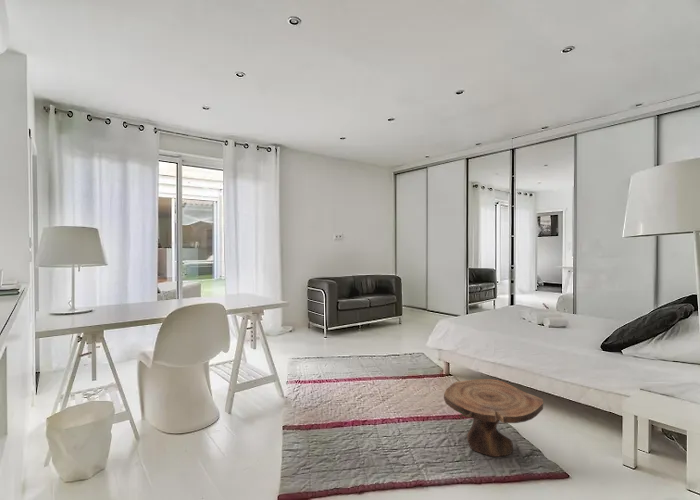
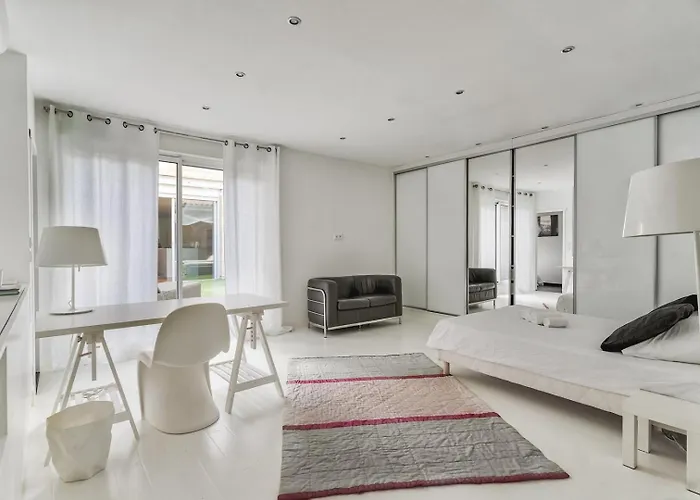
- side table (488, 422)
